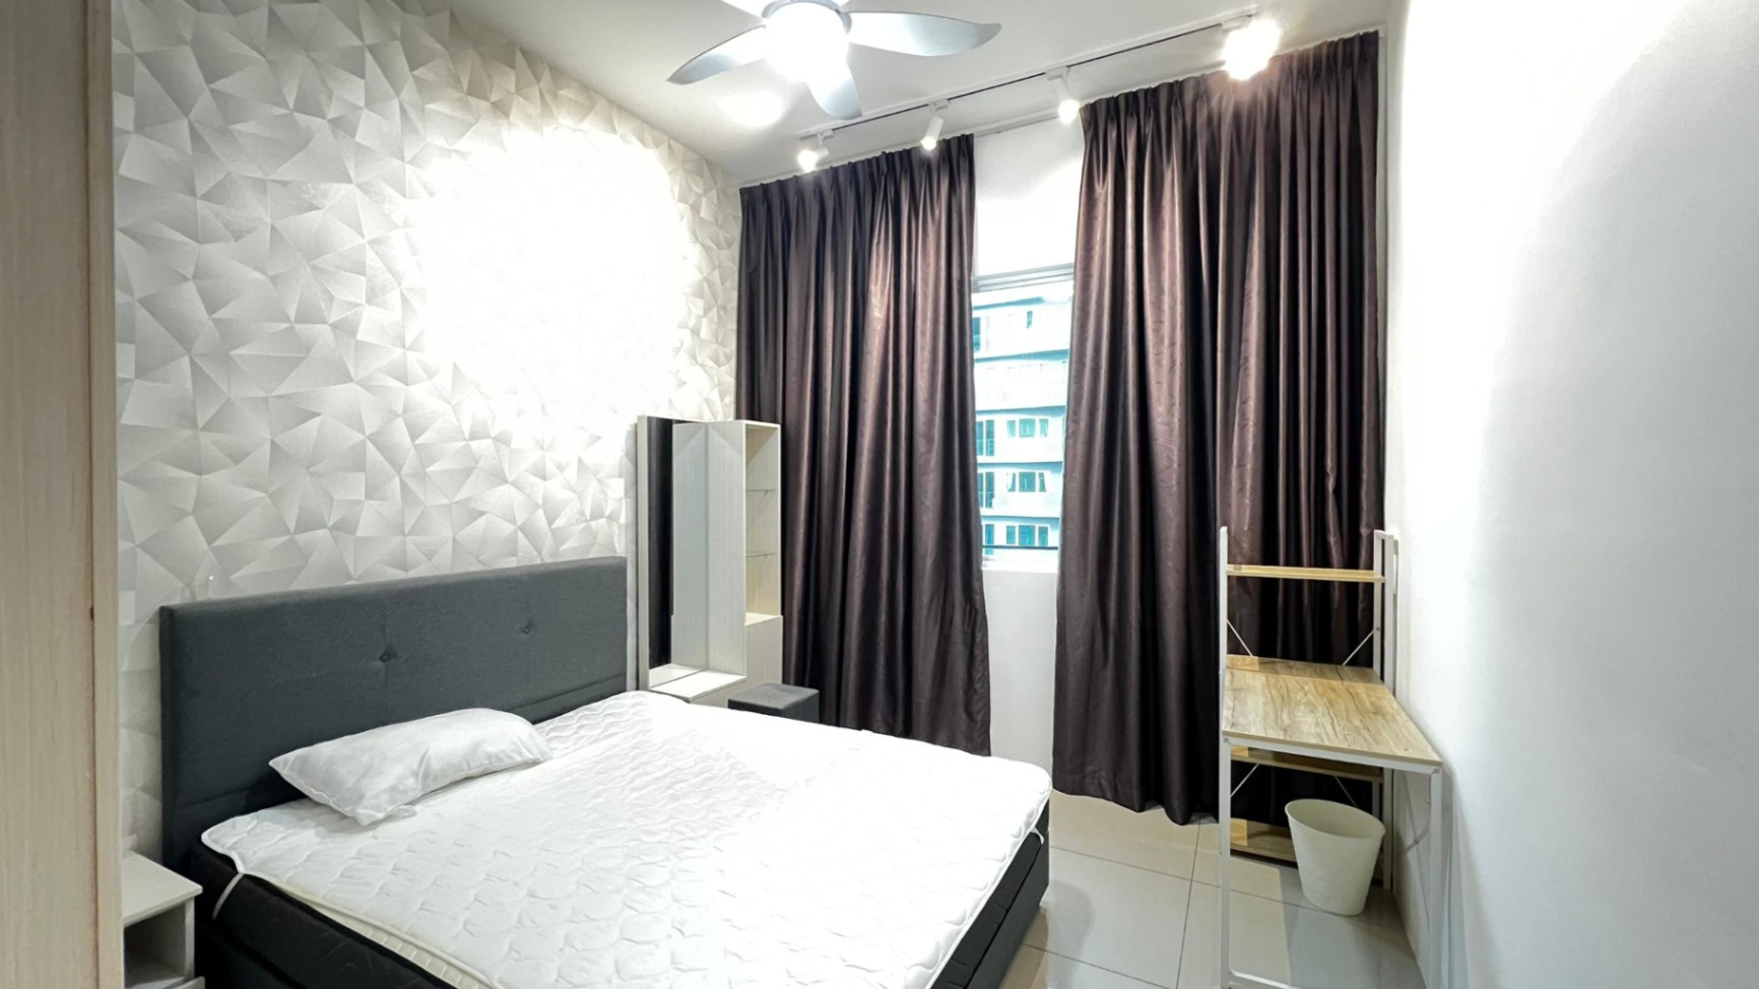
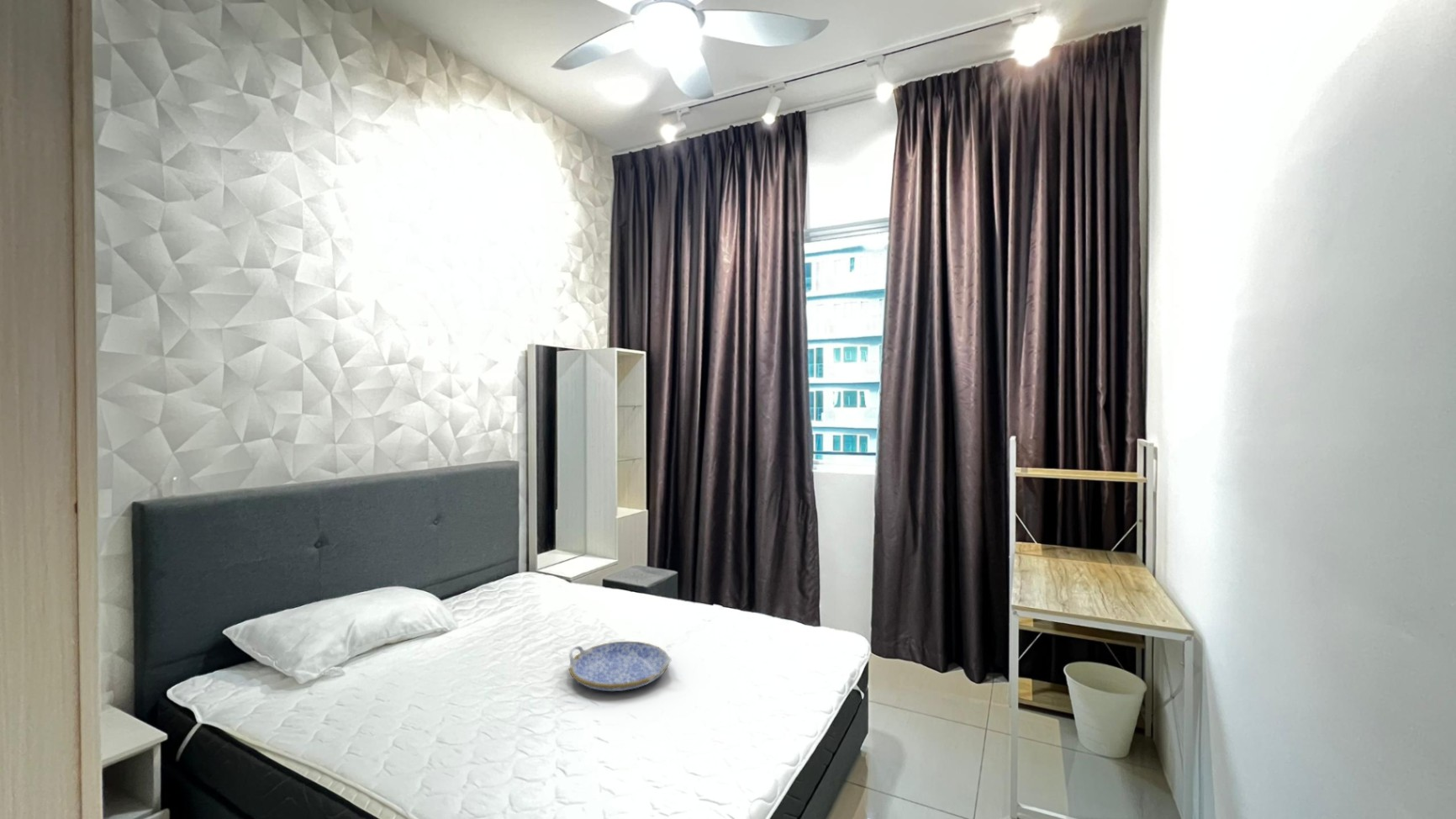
+ serving tray (620, 663)
